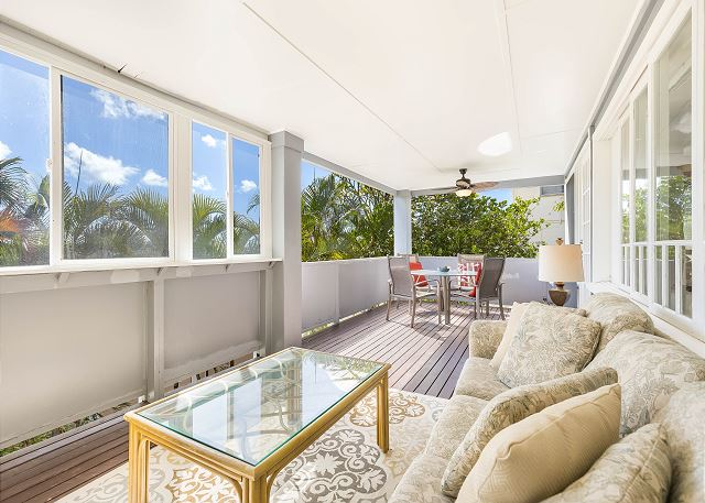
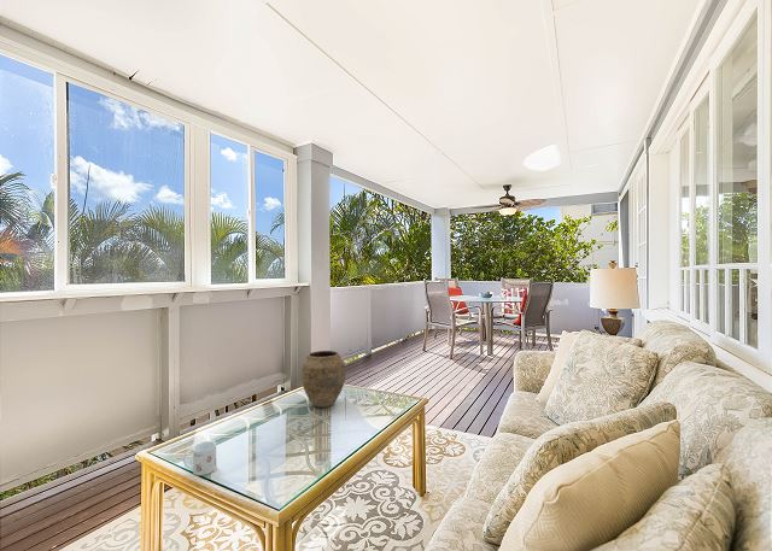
+ vase (323, 379)
+ mug (199, 457)
